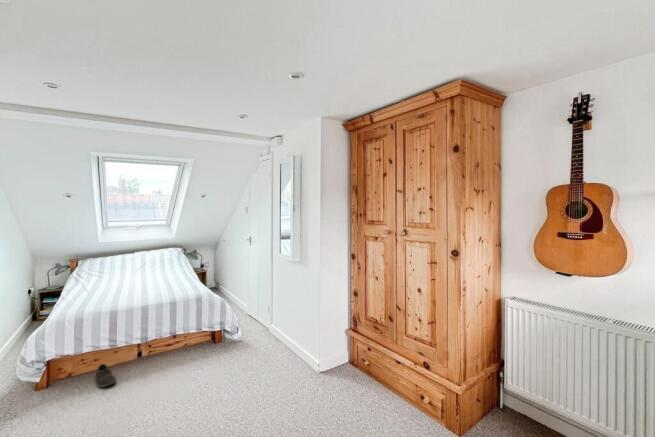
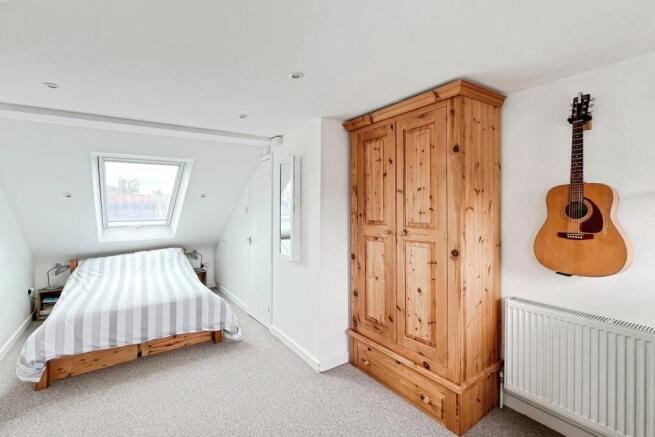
- shoe (105, 375)
